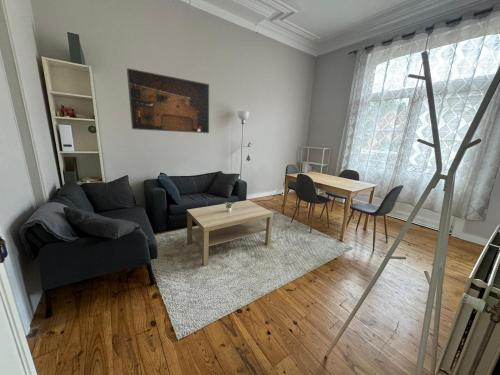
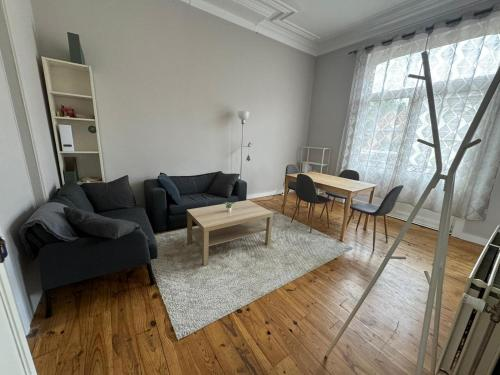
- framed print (173, 105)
